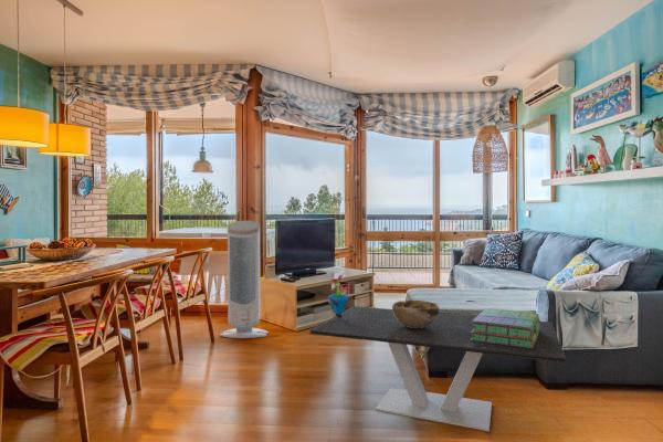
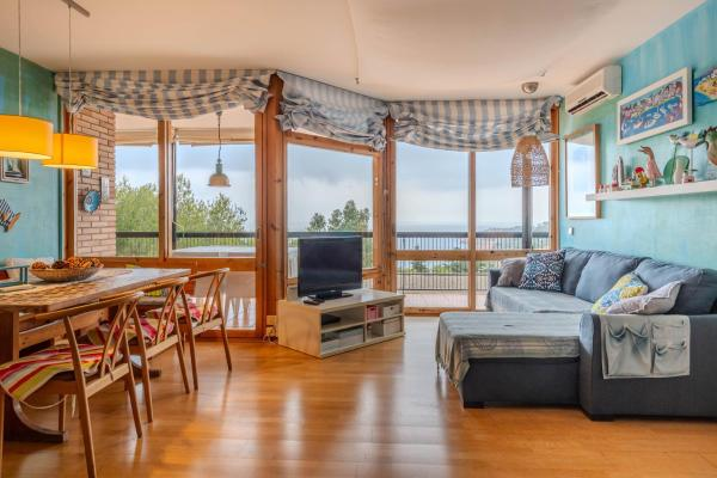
- decorative bowl (415, 315)
- coffee table (418, 373)
- stack of books (506, 325)
- potted flower (337, 295)
- air purifier (243, 277)
